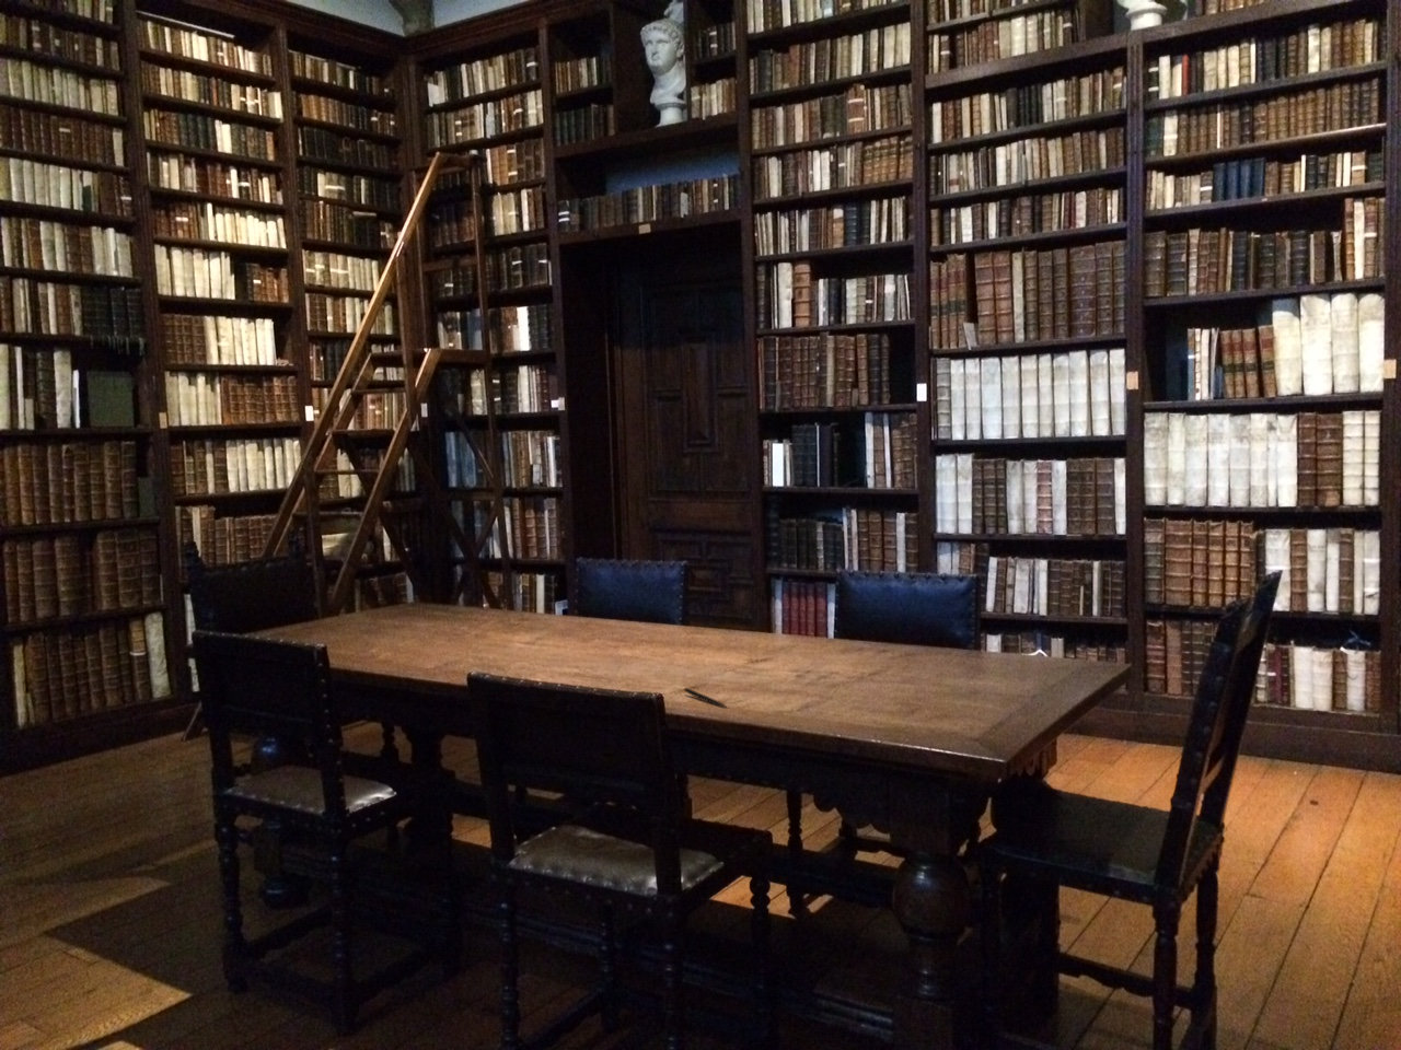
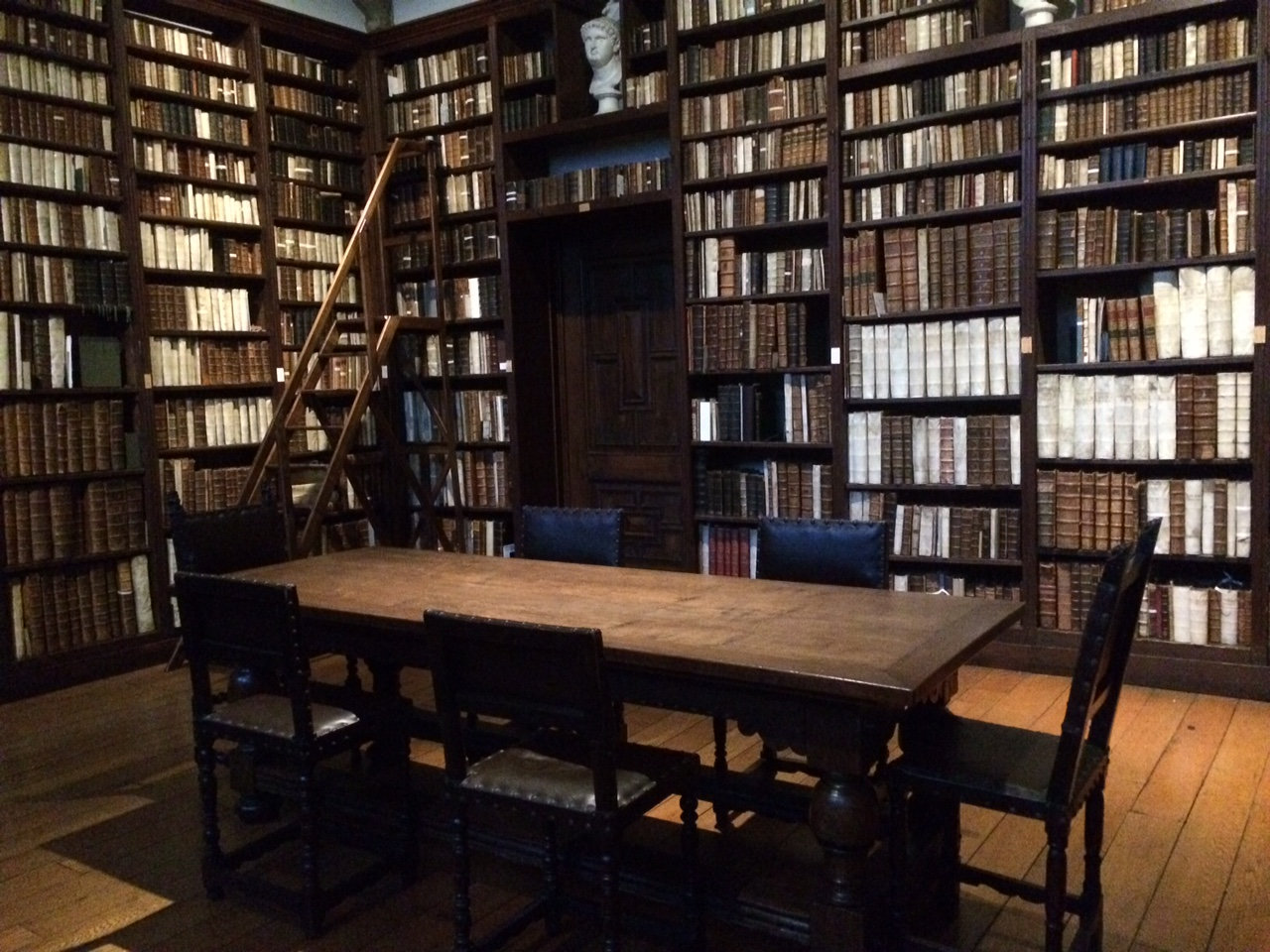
- pen (705, 697)
